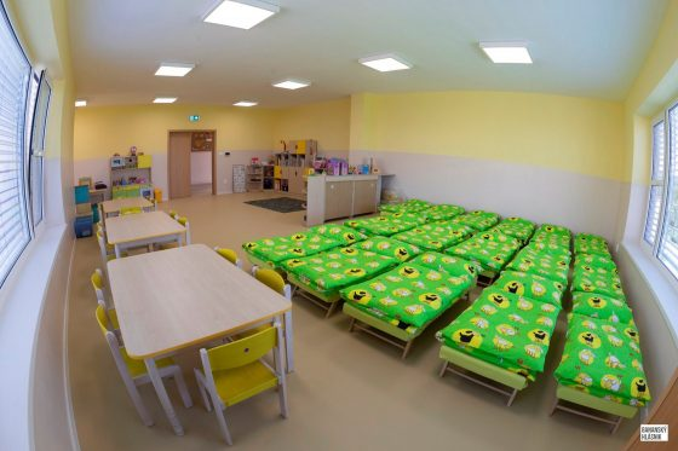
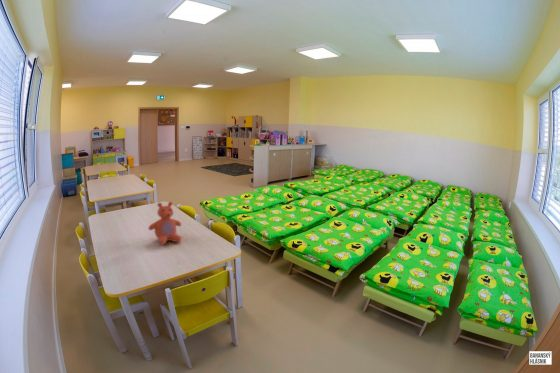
+ teddy bear (167, 222)
